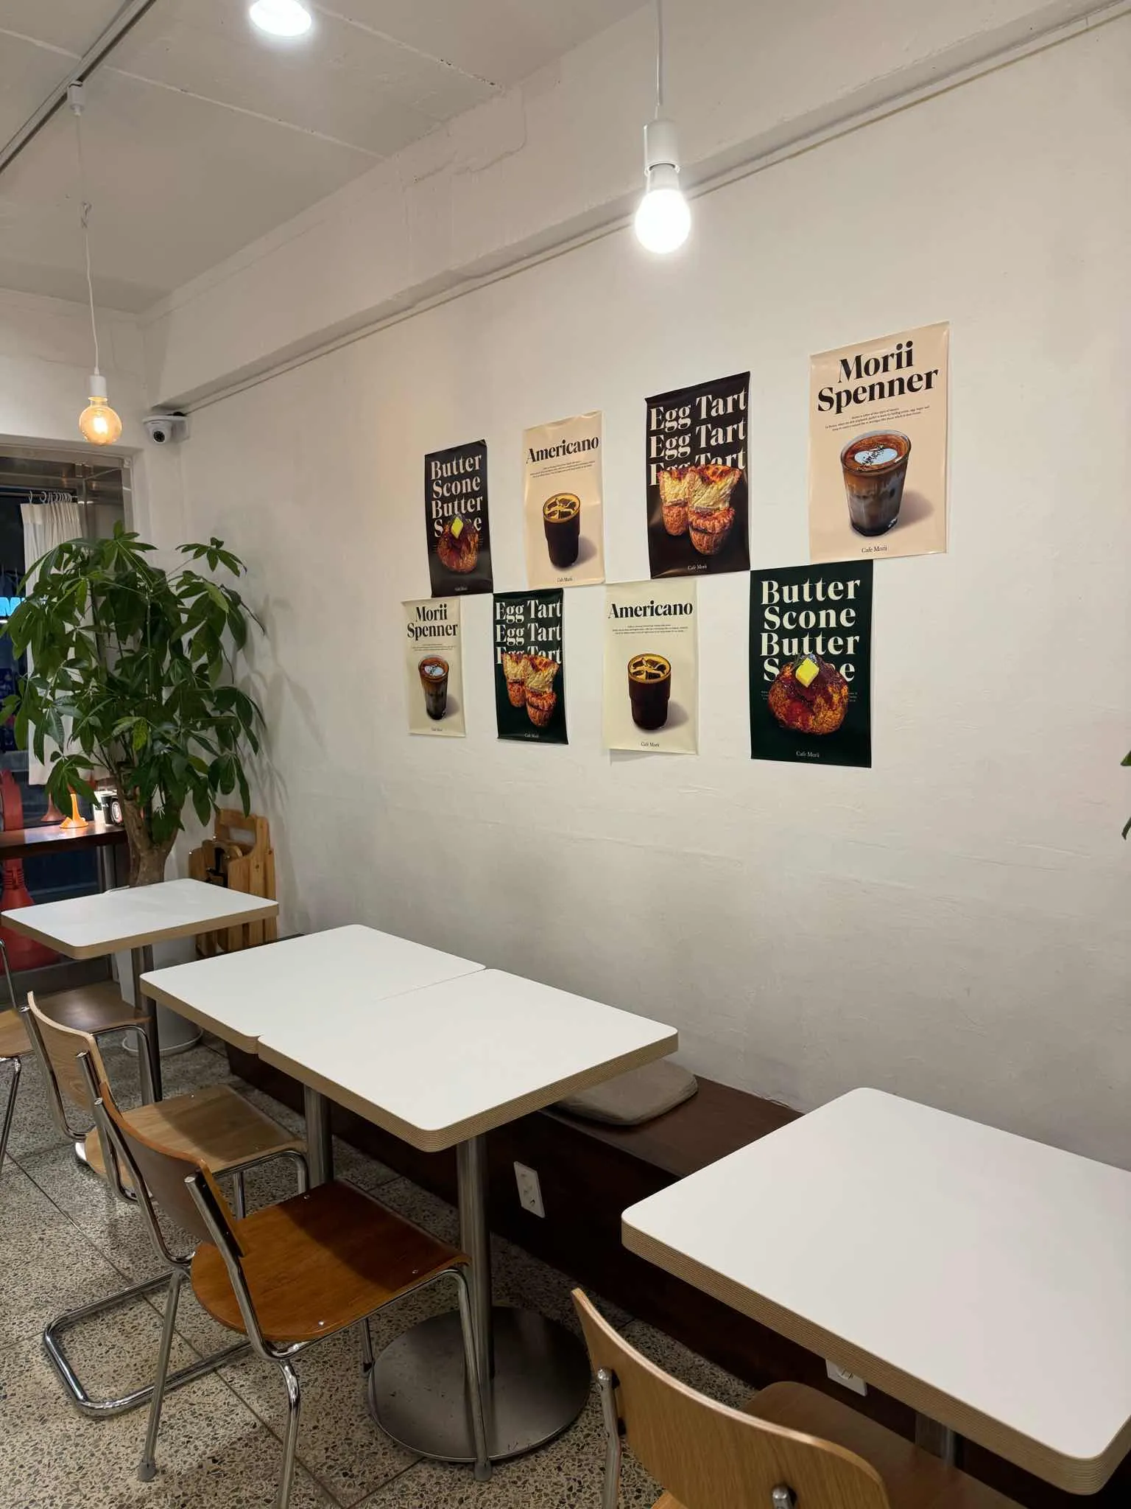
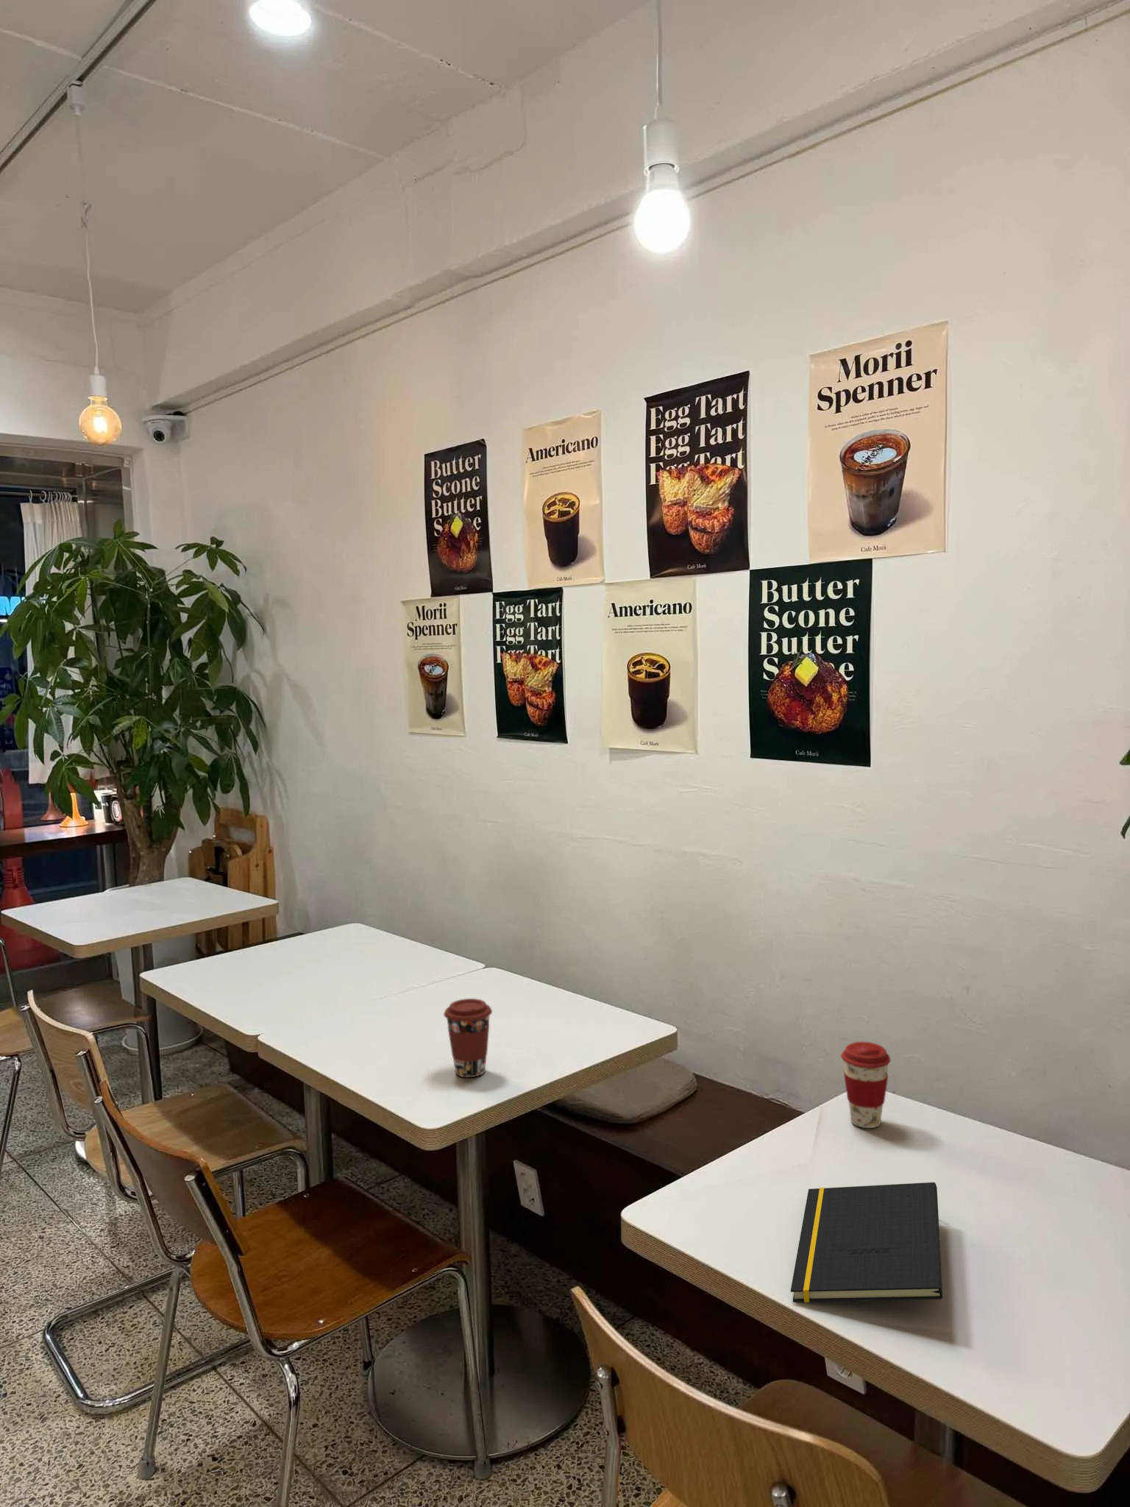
+ notepad (868, 1238)
+ coffee cup (469, 1037)
+ coffee cup (865, 1086)
